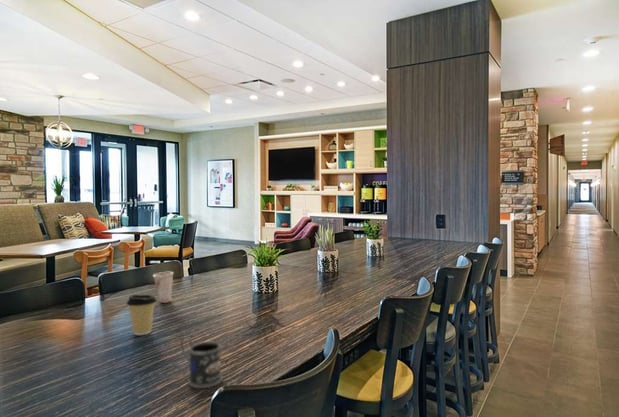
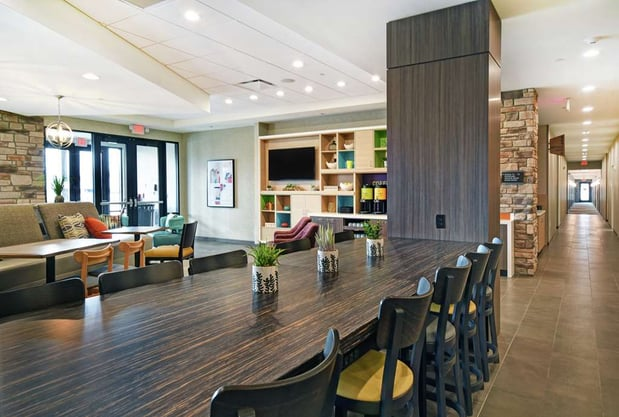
- coffee cup (142, 314)
- mug (199, 359)
- cup (163, 287)
